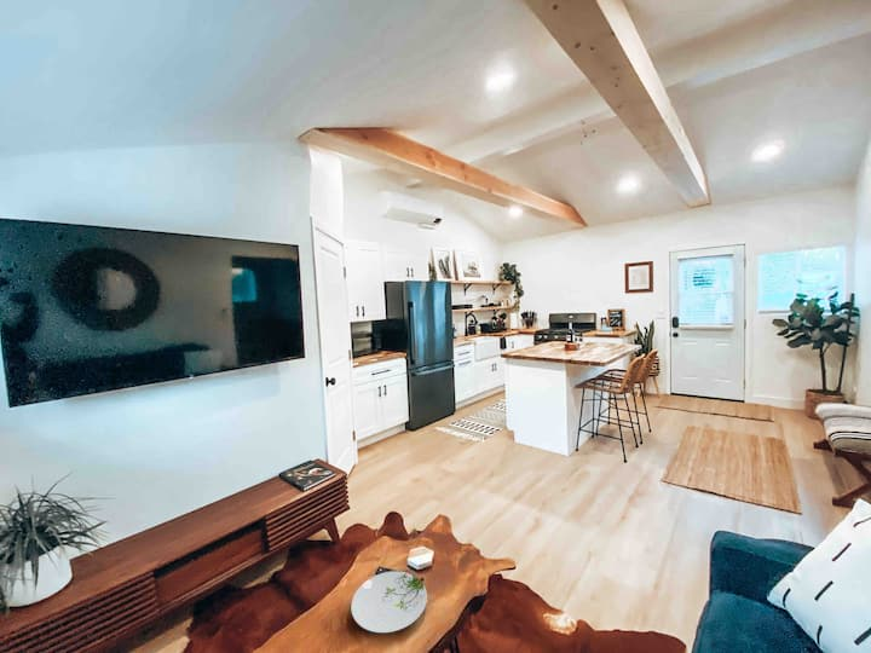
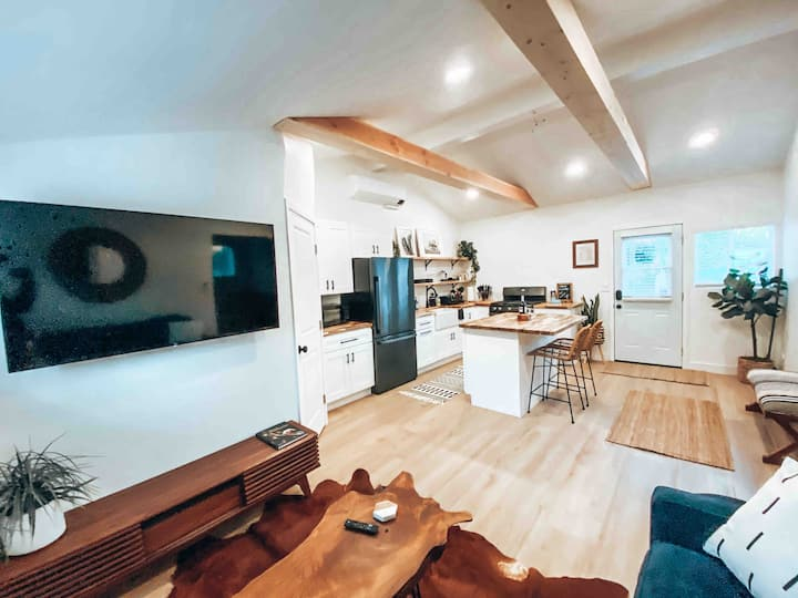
- plate (390, 603)
